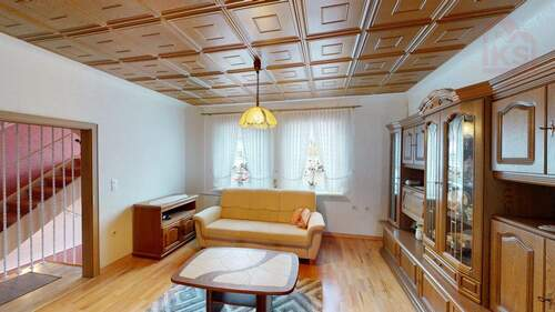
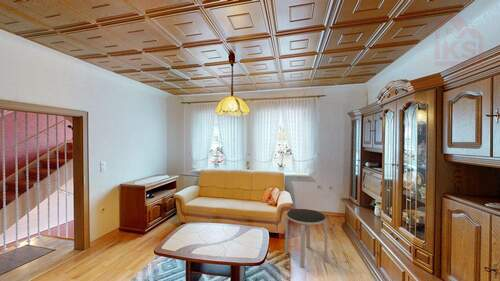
+ side table (306, 235)
